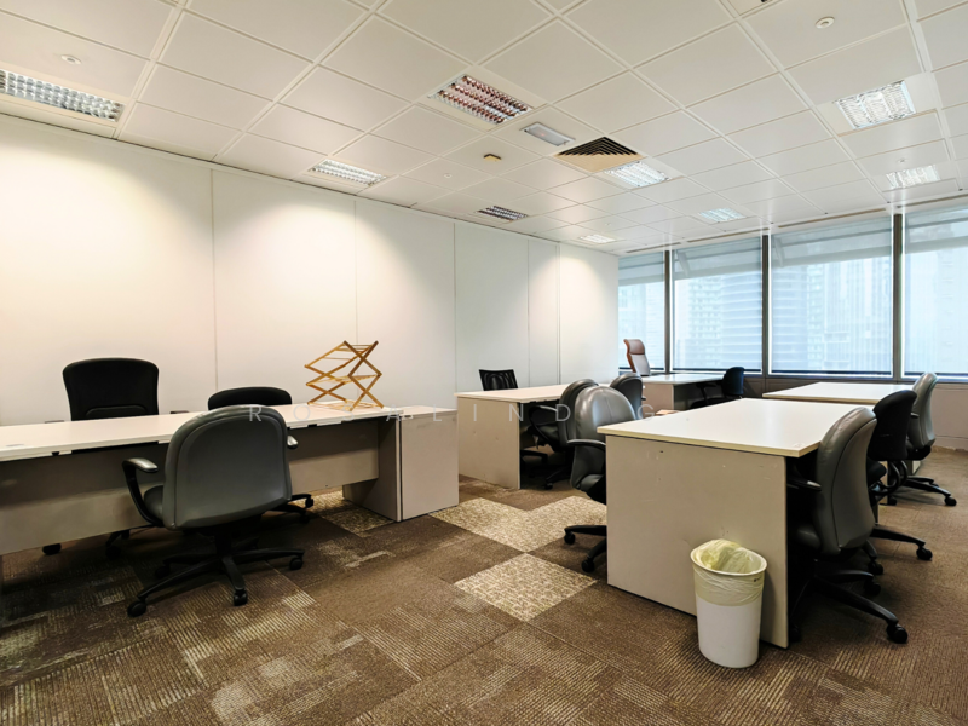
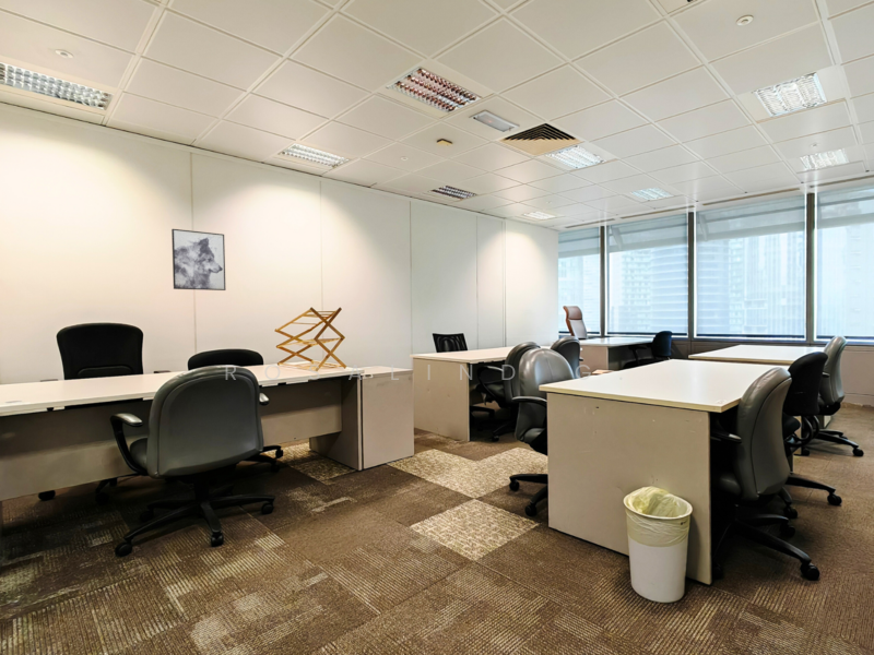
+ wall art (199, 260)
